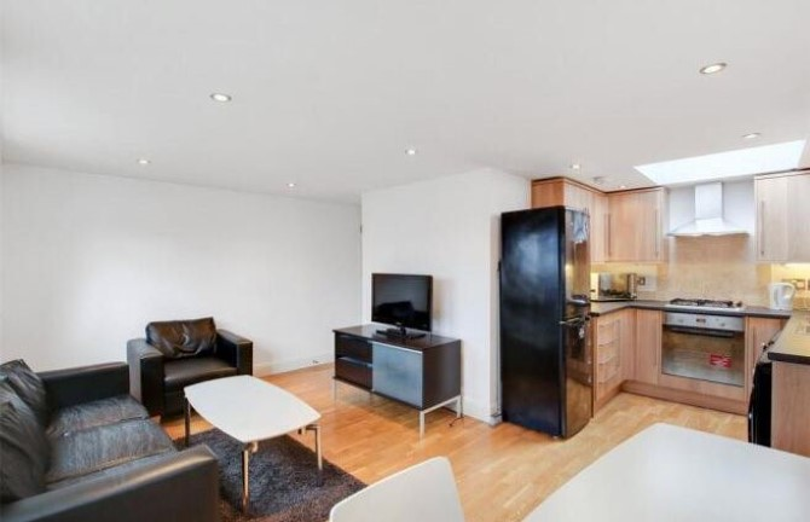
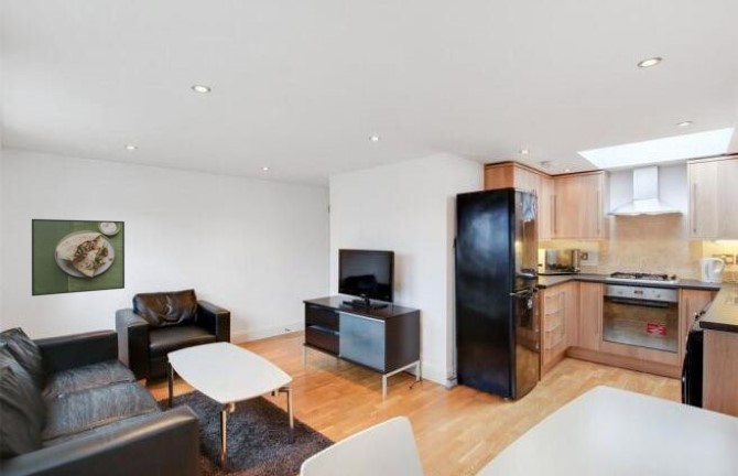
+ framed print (80, 256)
